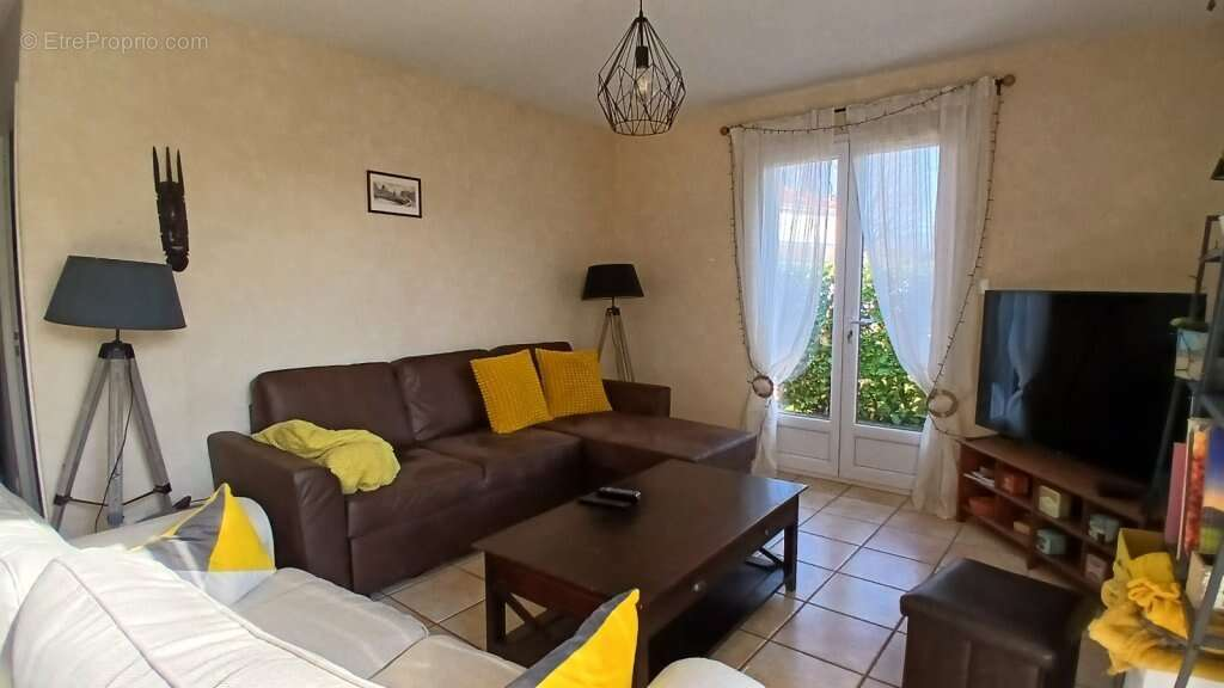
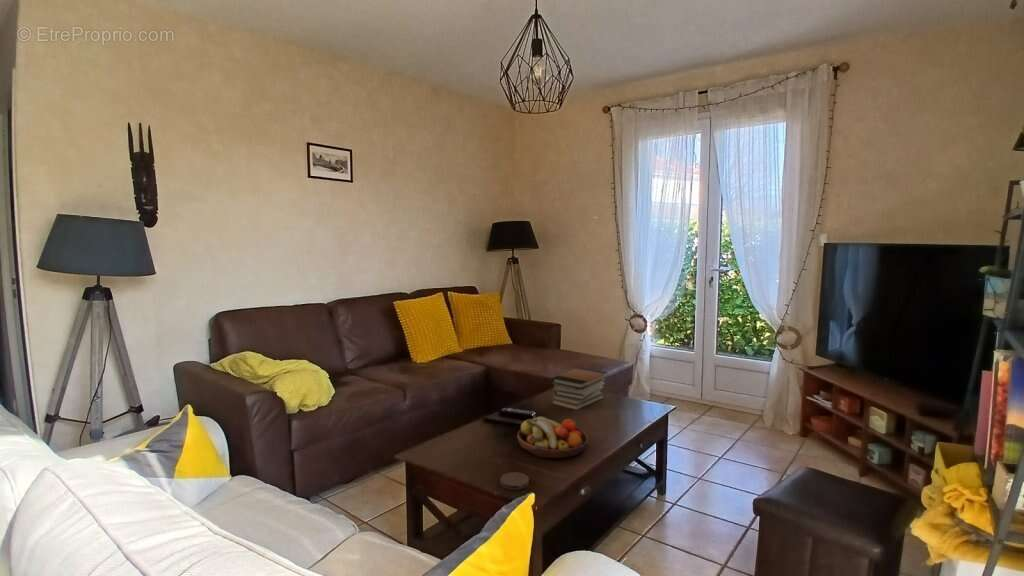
+ book stack (579, 387)
+ fruit bowl (552, 433)
+ coaster (514, 480)
